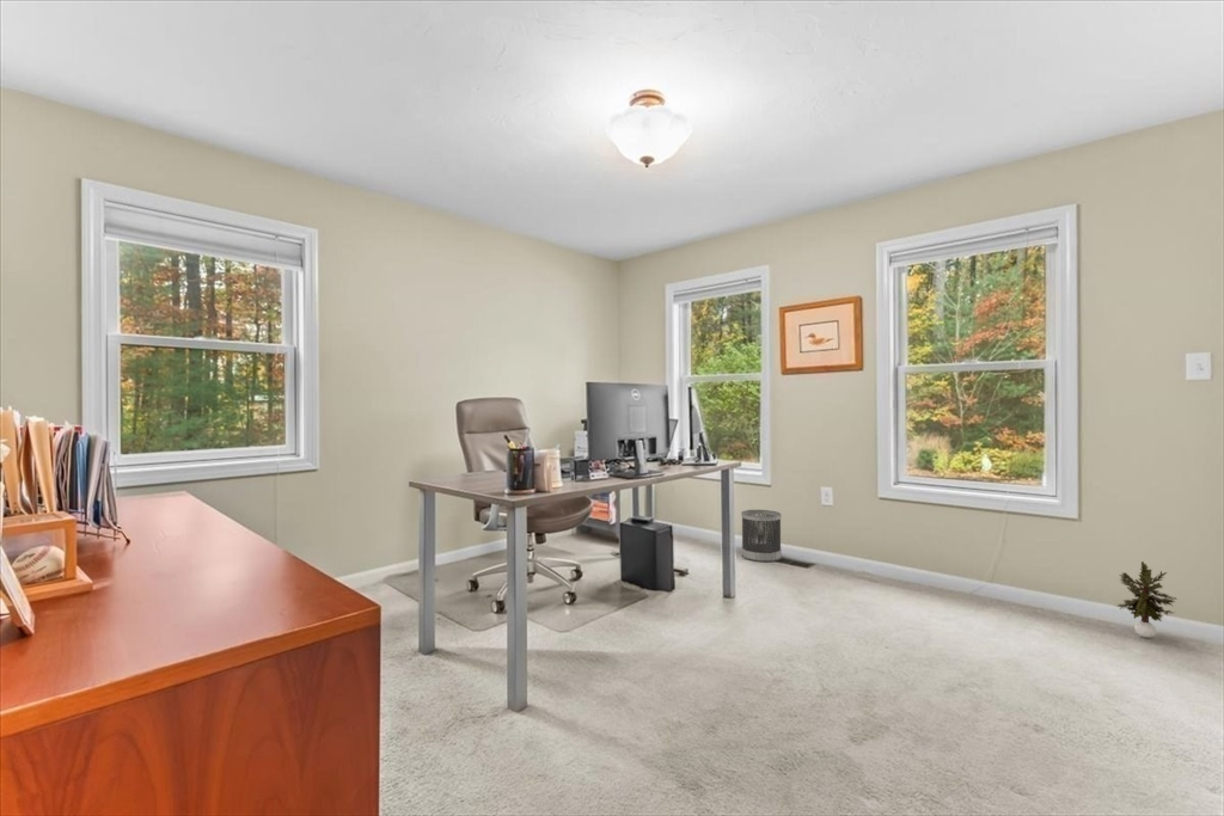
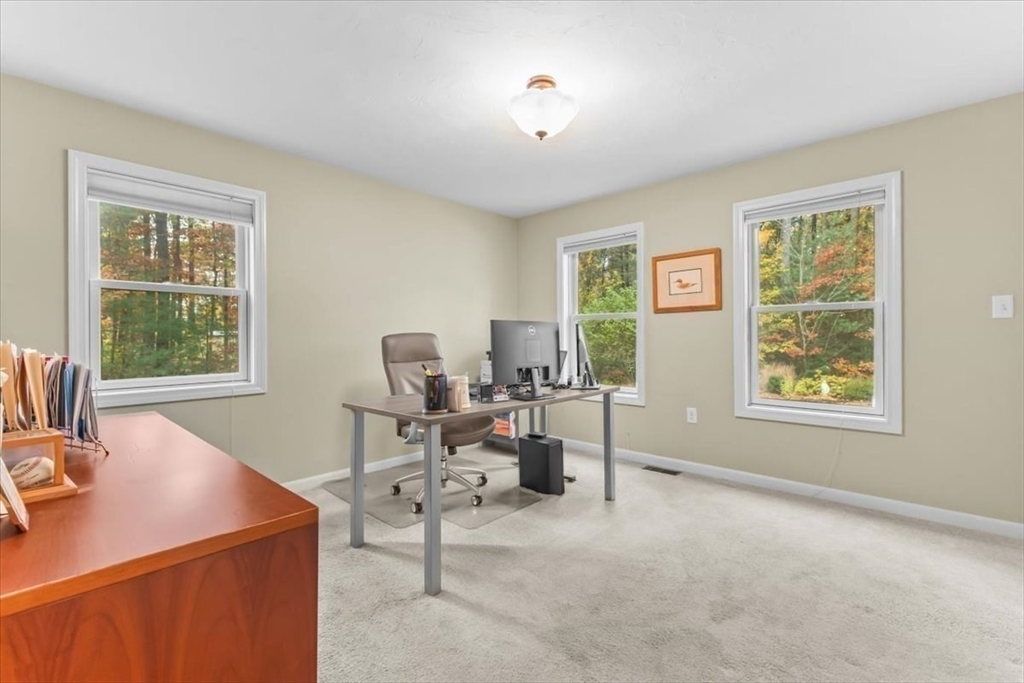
- wastebasket (760, 534)
- potted plant (1145, 600)
